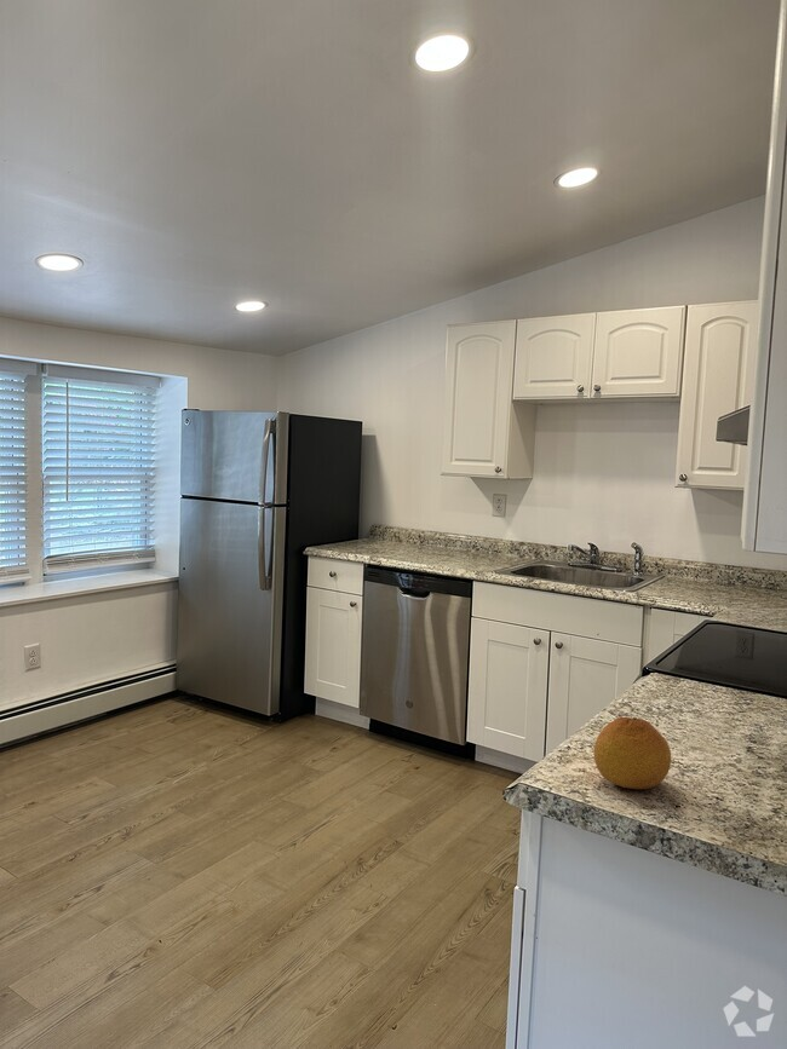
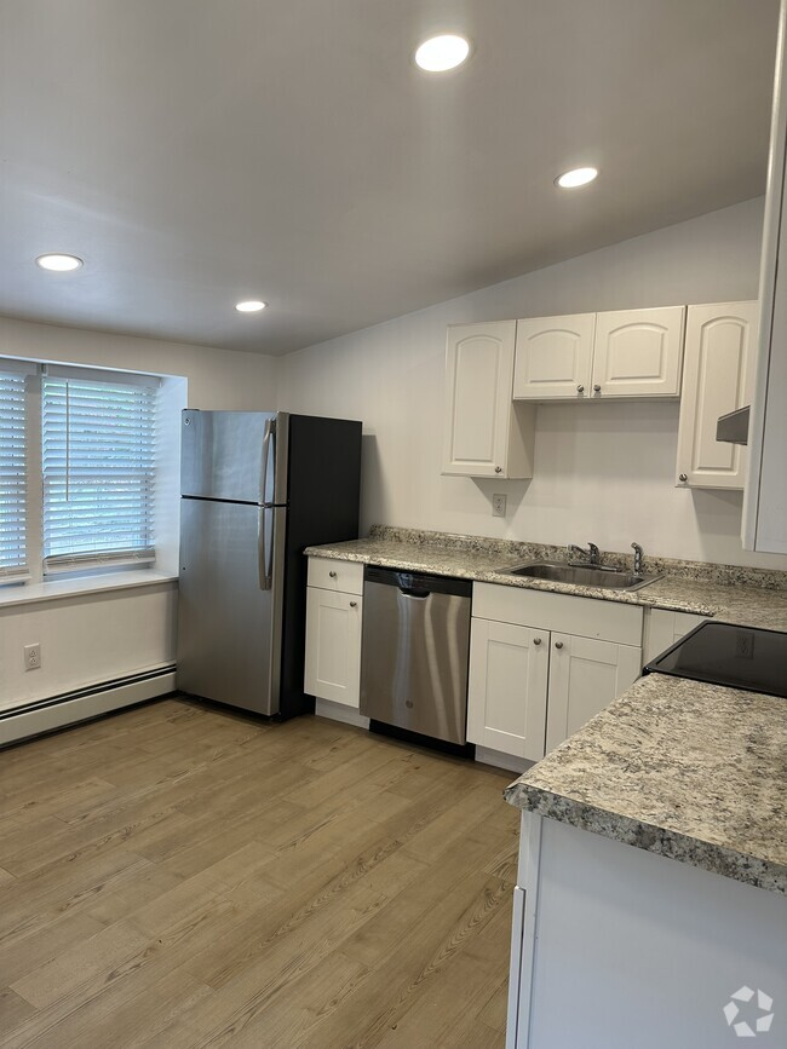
- fruit (632, 749)
